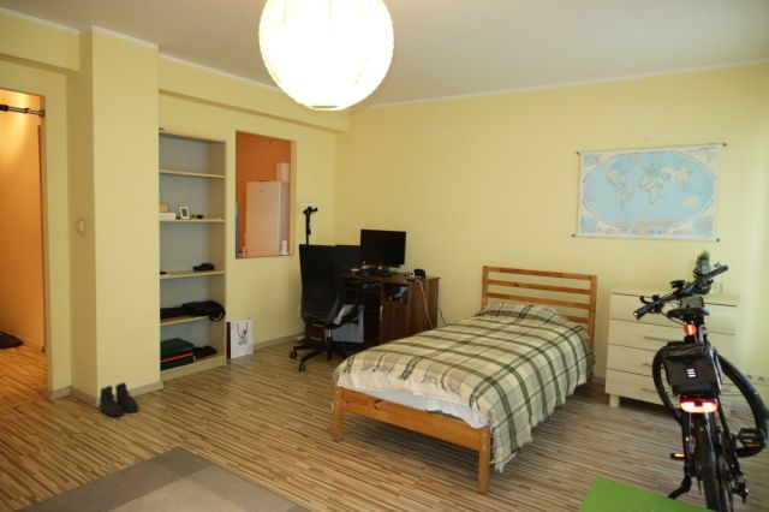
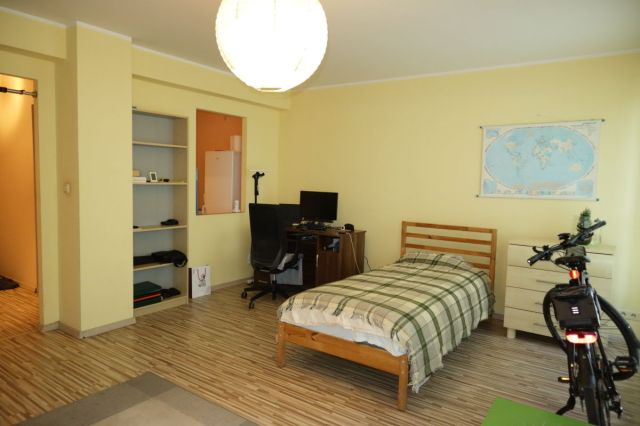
- boots (118, 398)
